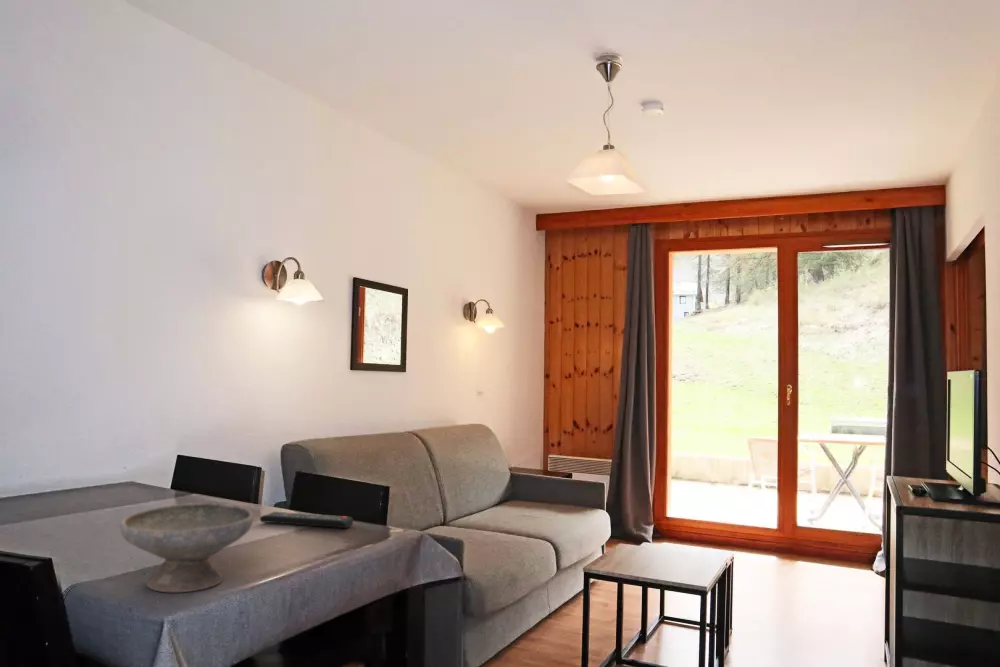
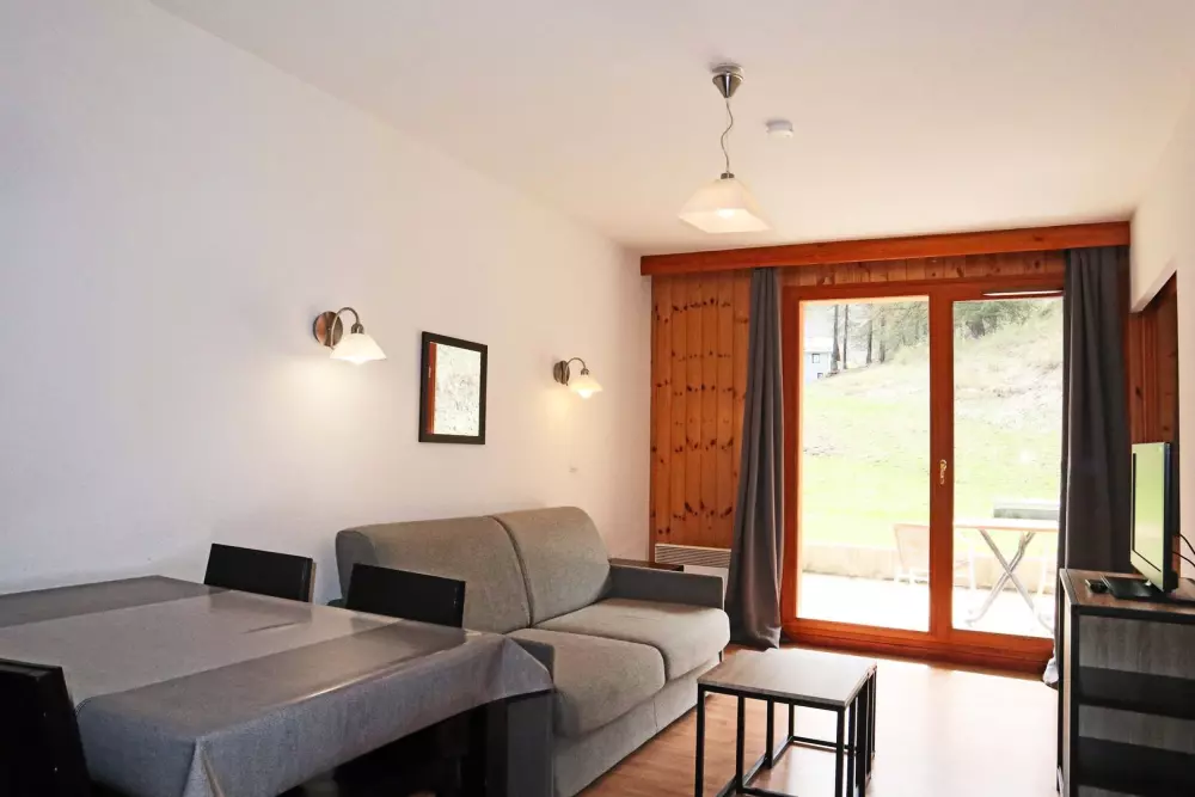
- bowl (188, 548)
- remote control (306, 520)
